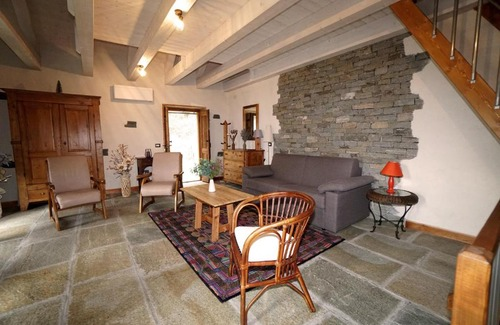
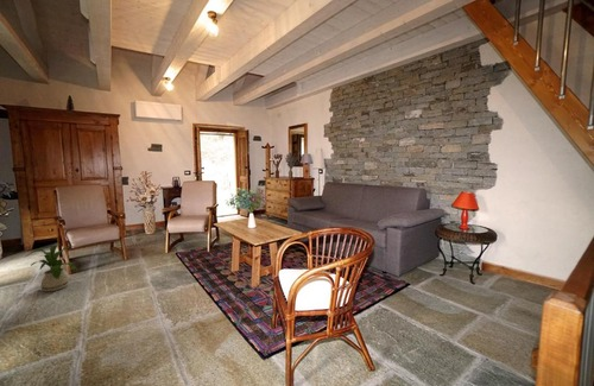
+ house plant (55, 262)
